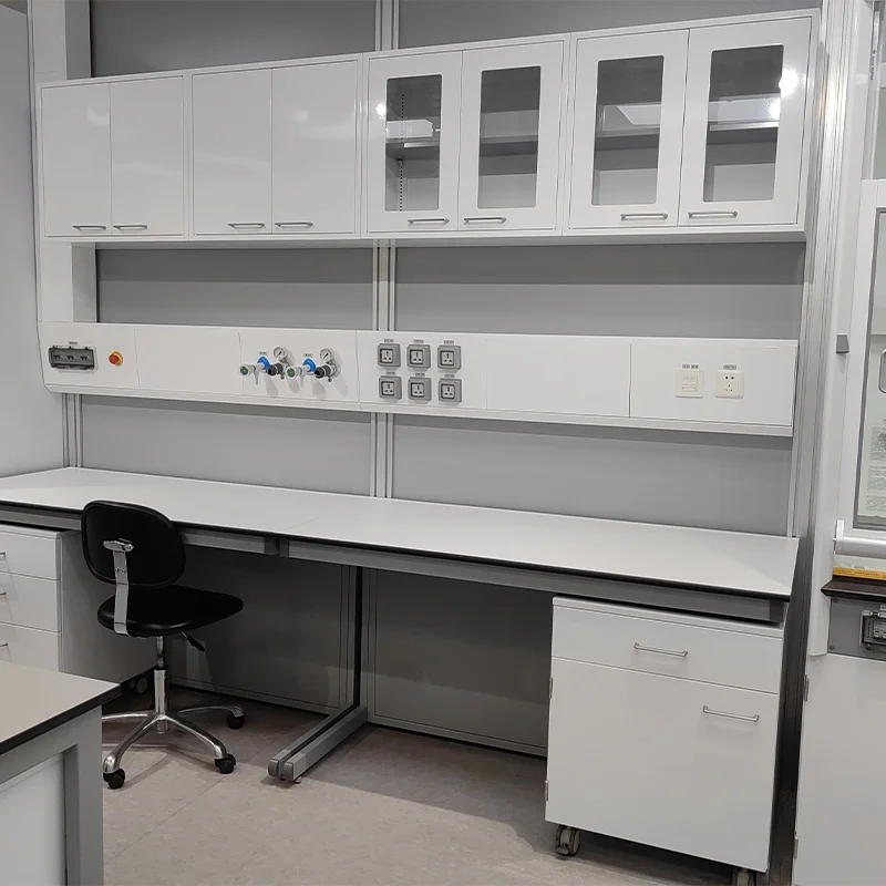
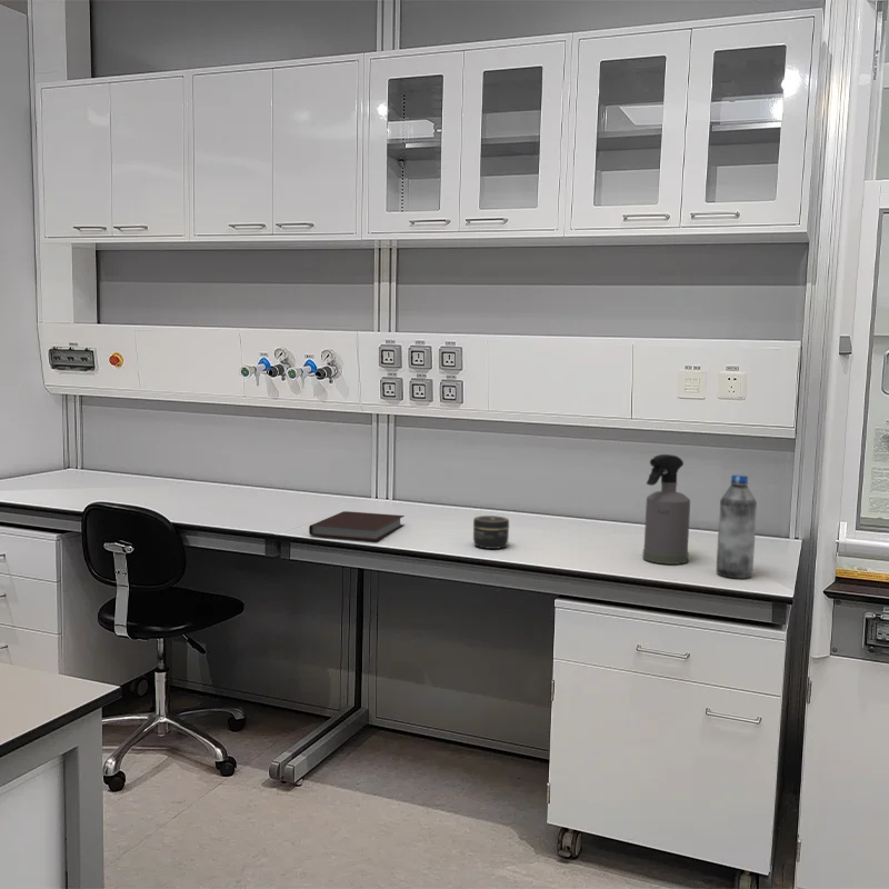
+ spray bottle (665, 507)
+ notebook (358, 525)
+ jar (490, 531)
+ water bottle (737, 525)
